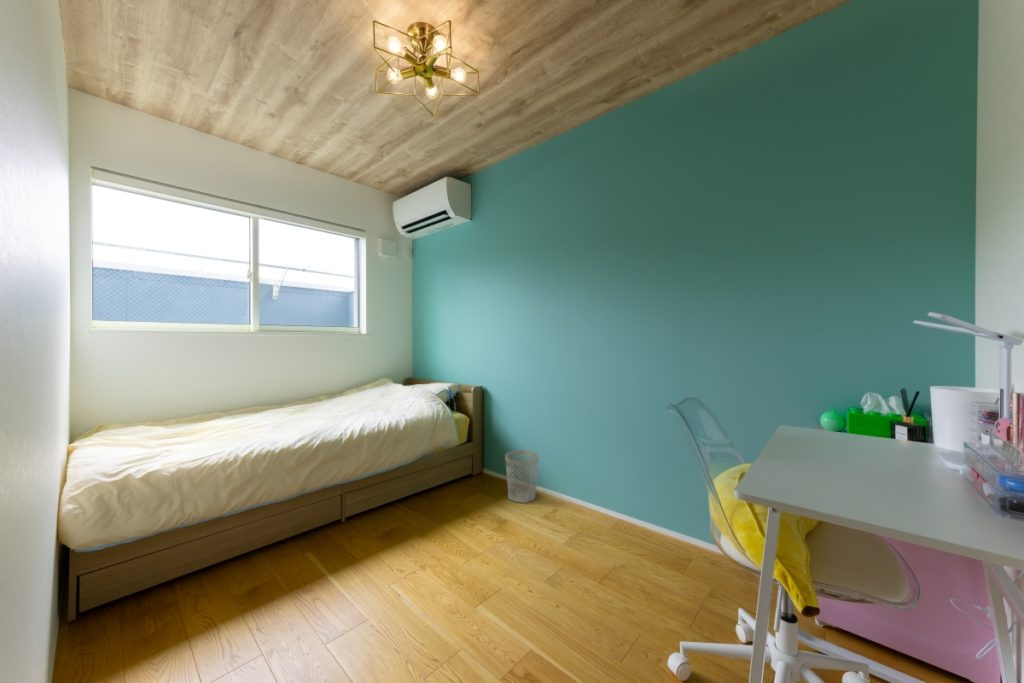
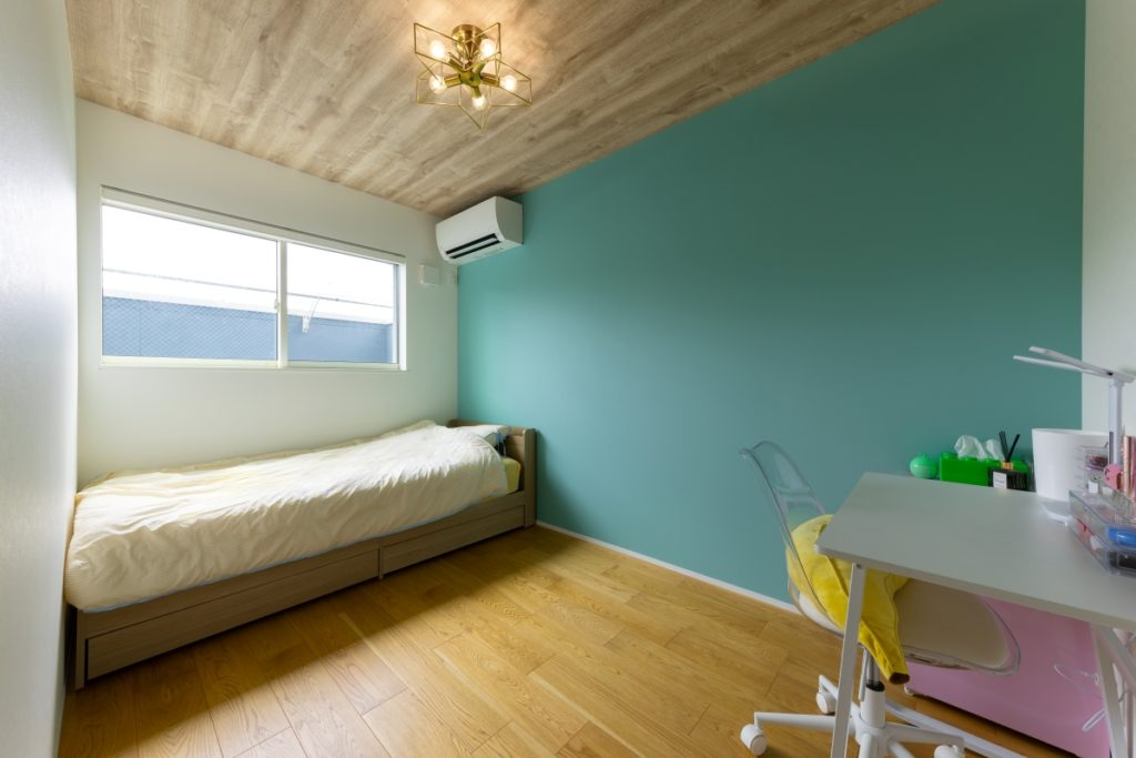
- wastebasket (522, 476)
